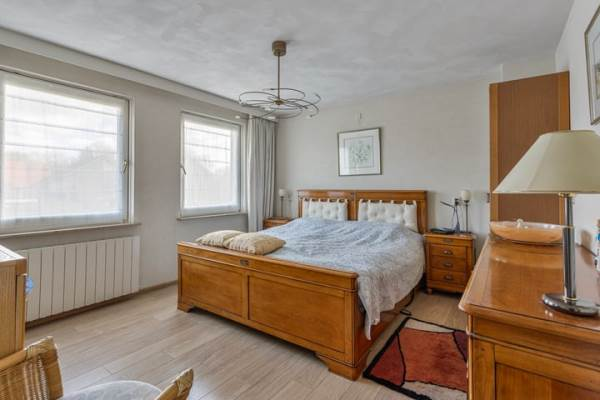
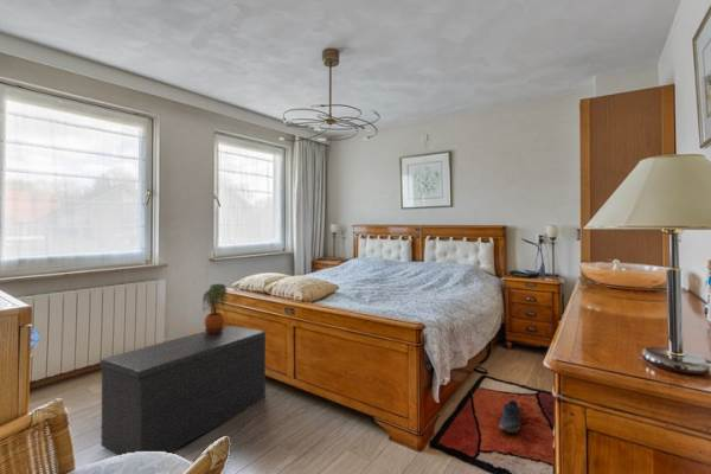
+ potted plant (214, 307)
+ bench (193, 380)
+ shoe (511, 415)
